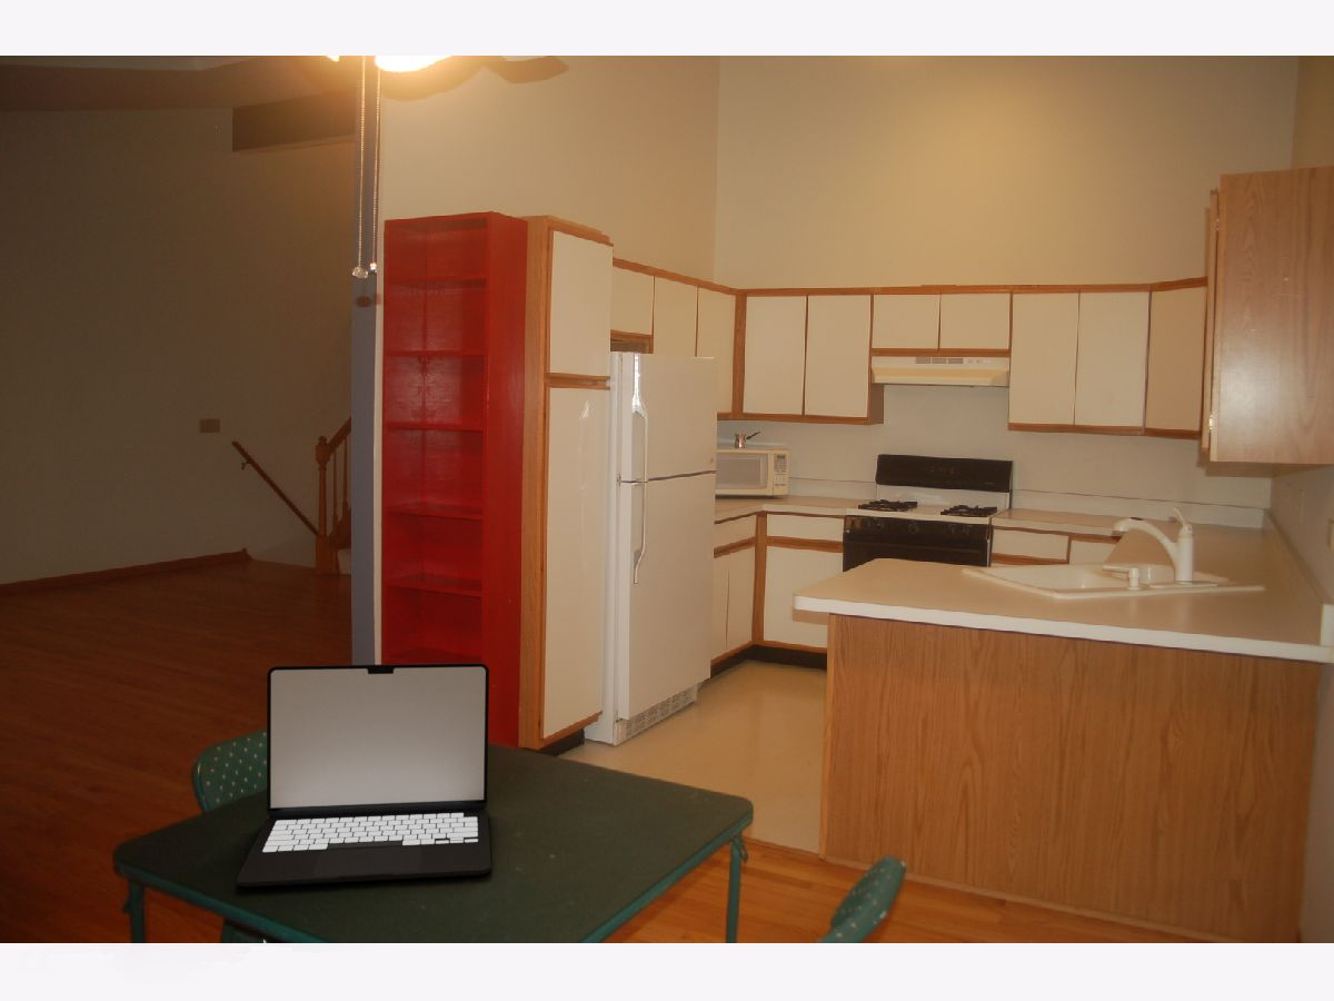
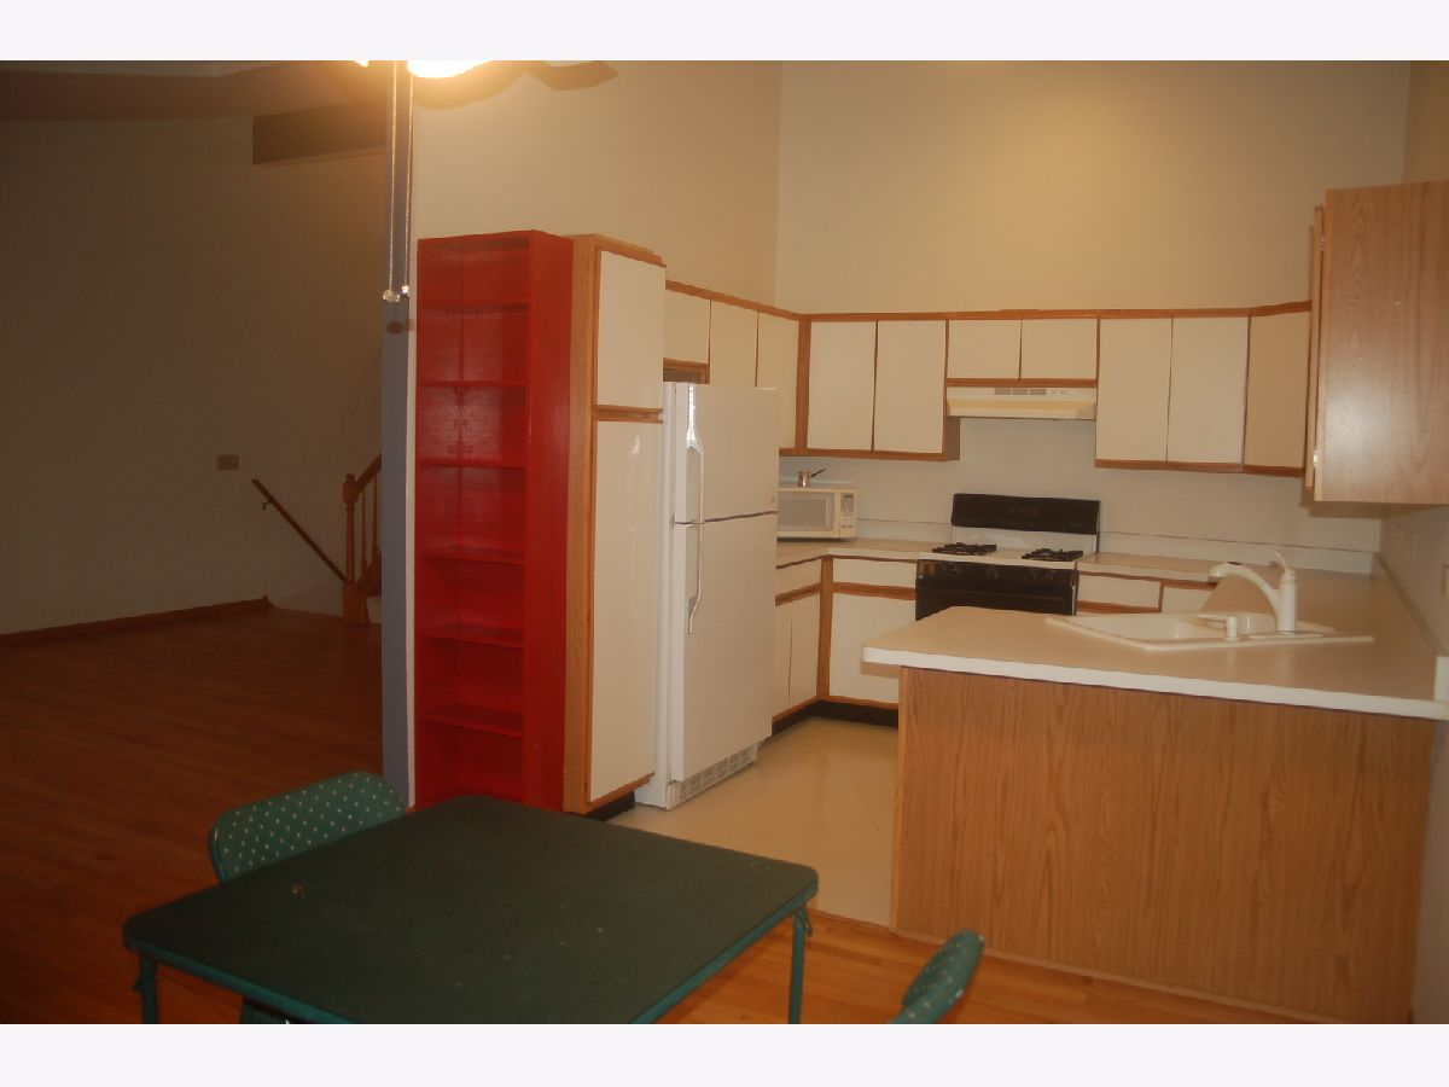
- laptop (374, 765)
